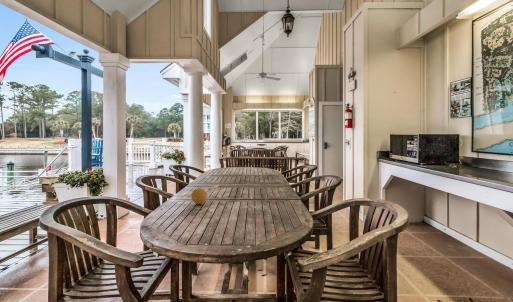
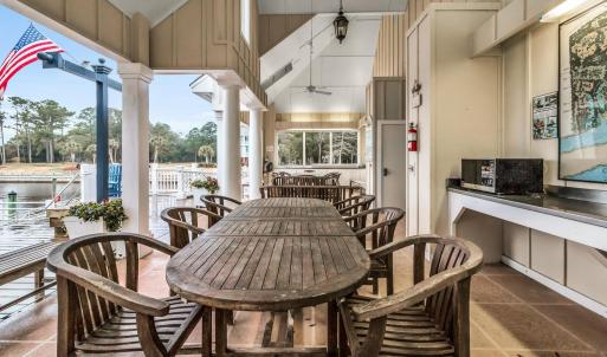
- fruit (199, 196)
